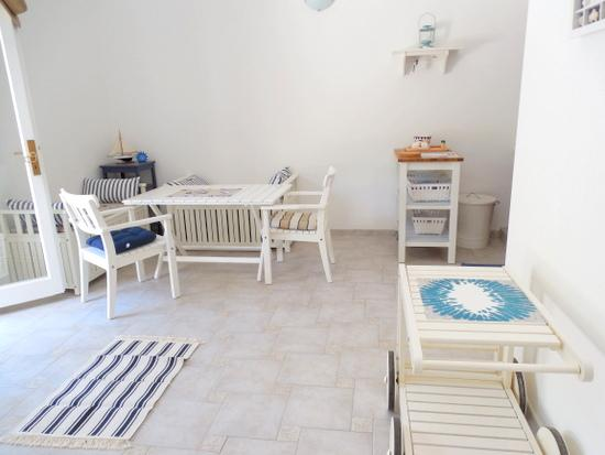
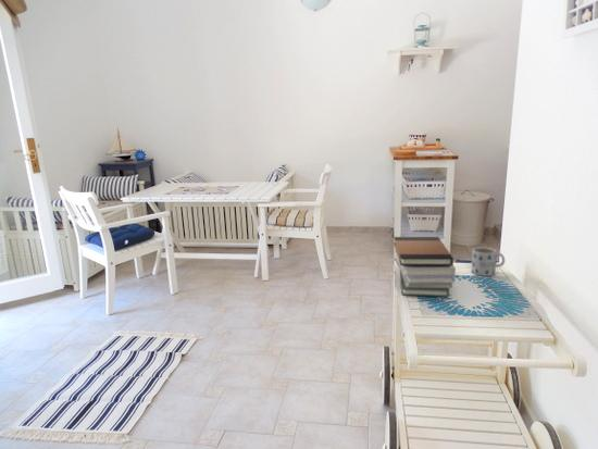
+ book stack (421, 264)
+ mug (488, 261)
